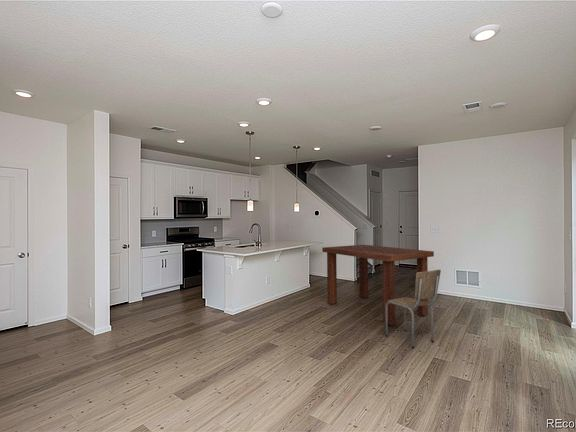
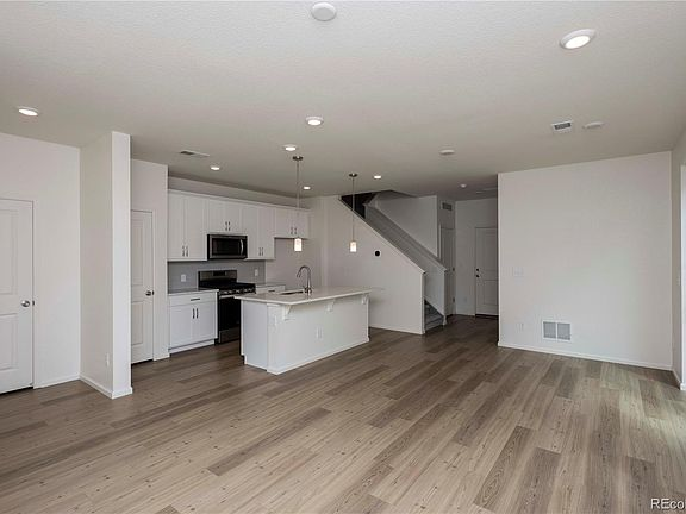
- dining table (367, 279)
- dining chair (412, 304)
